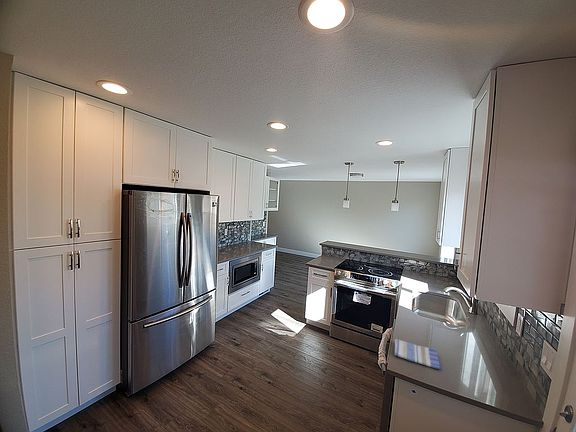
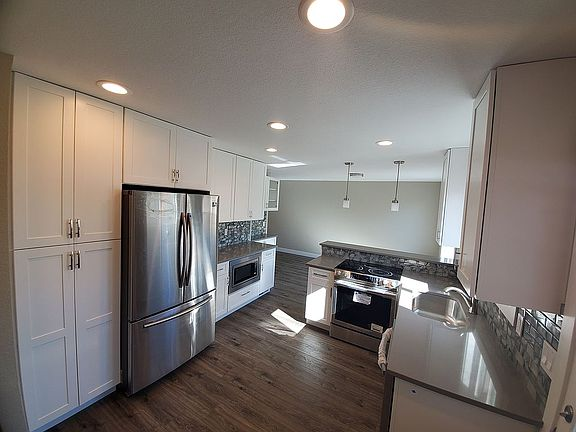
- dish towel (415, 352)
